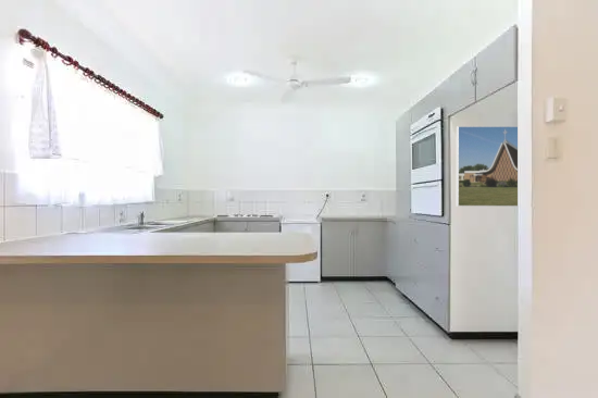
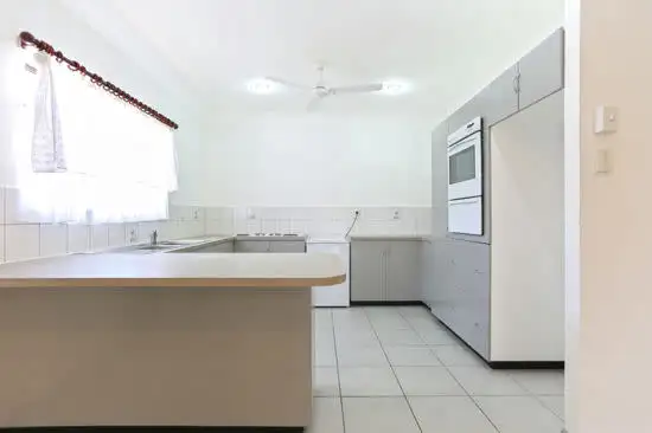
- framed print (497, 166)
